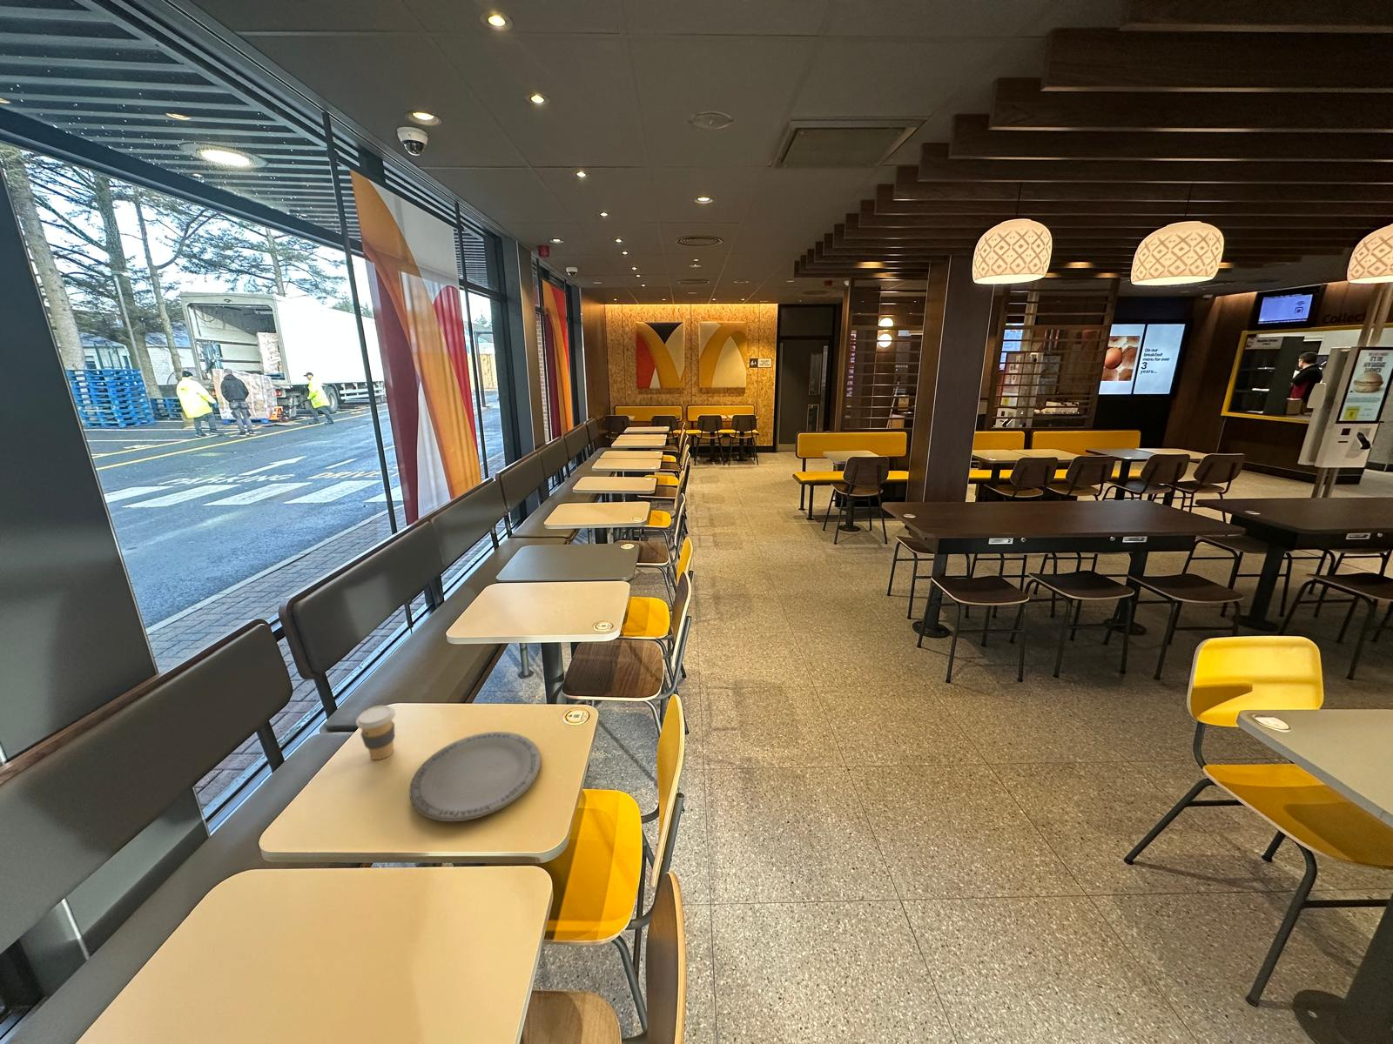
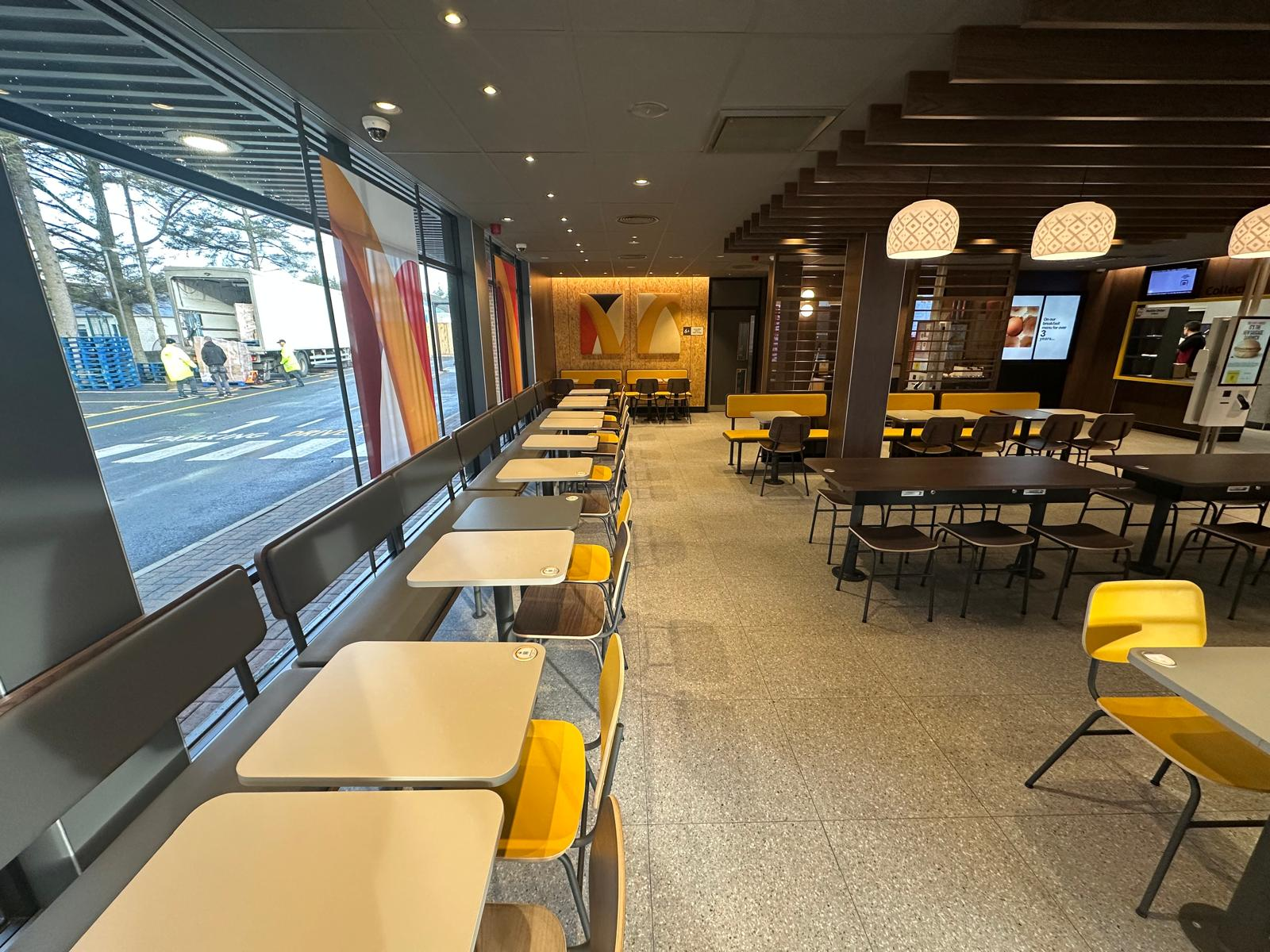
- coffee cup (378, 734)
- plate (478, 773)
